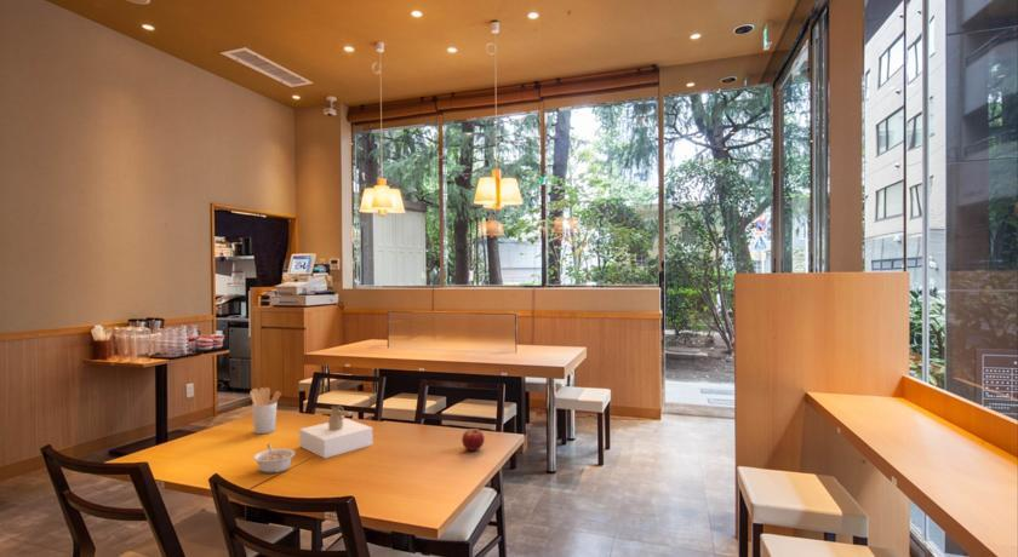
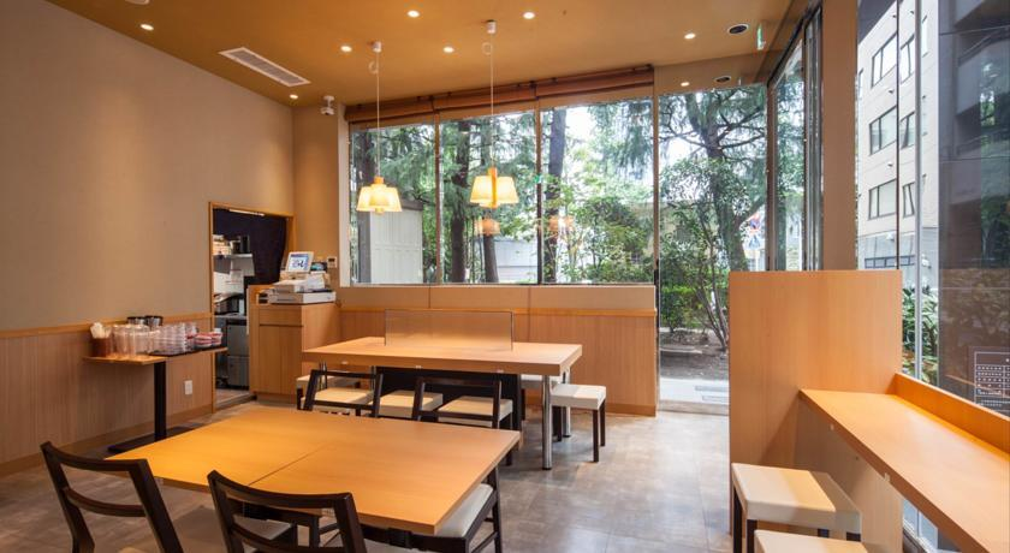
- fruit (473, 438)
- vase (336, 425)
- utensil holder (263, 408)
- legume (273, 459)
